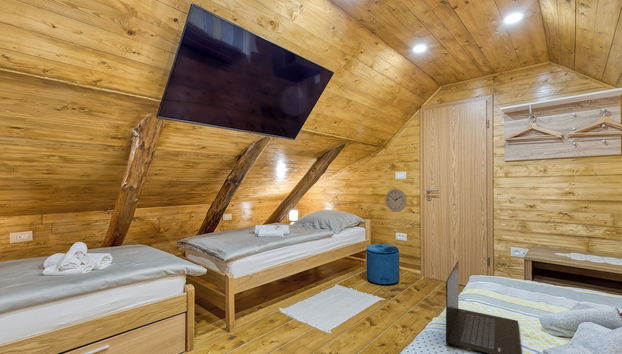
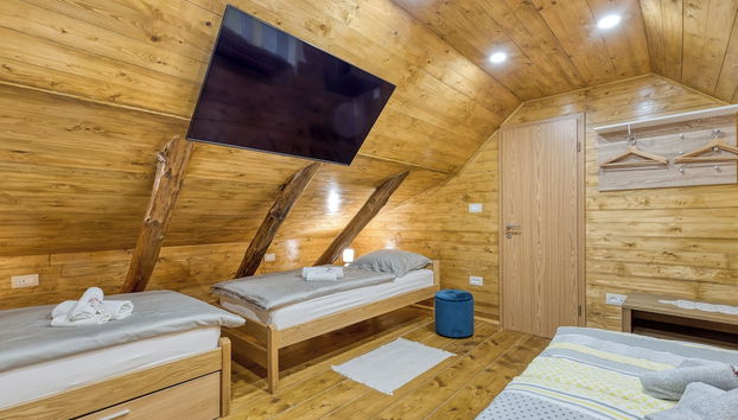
- wall clock (395, 200)
- laptop (482, 313)
